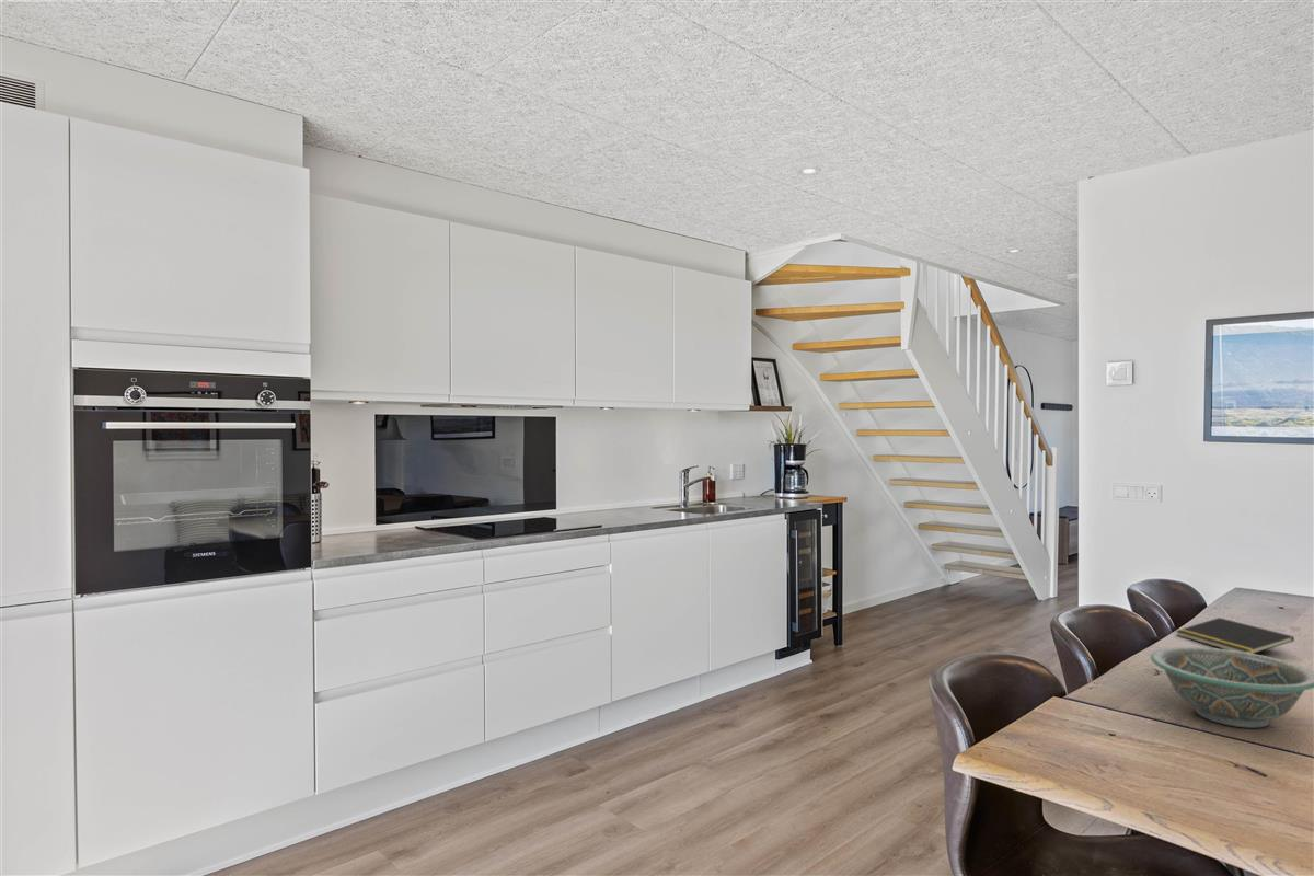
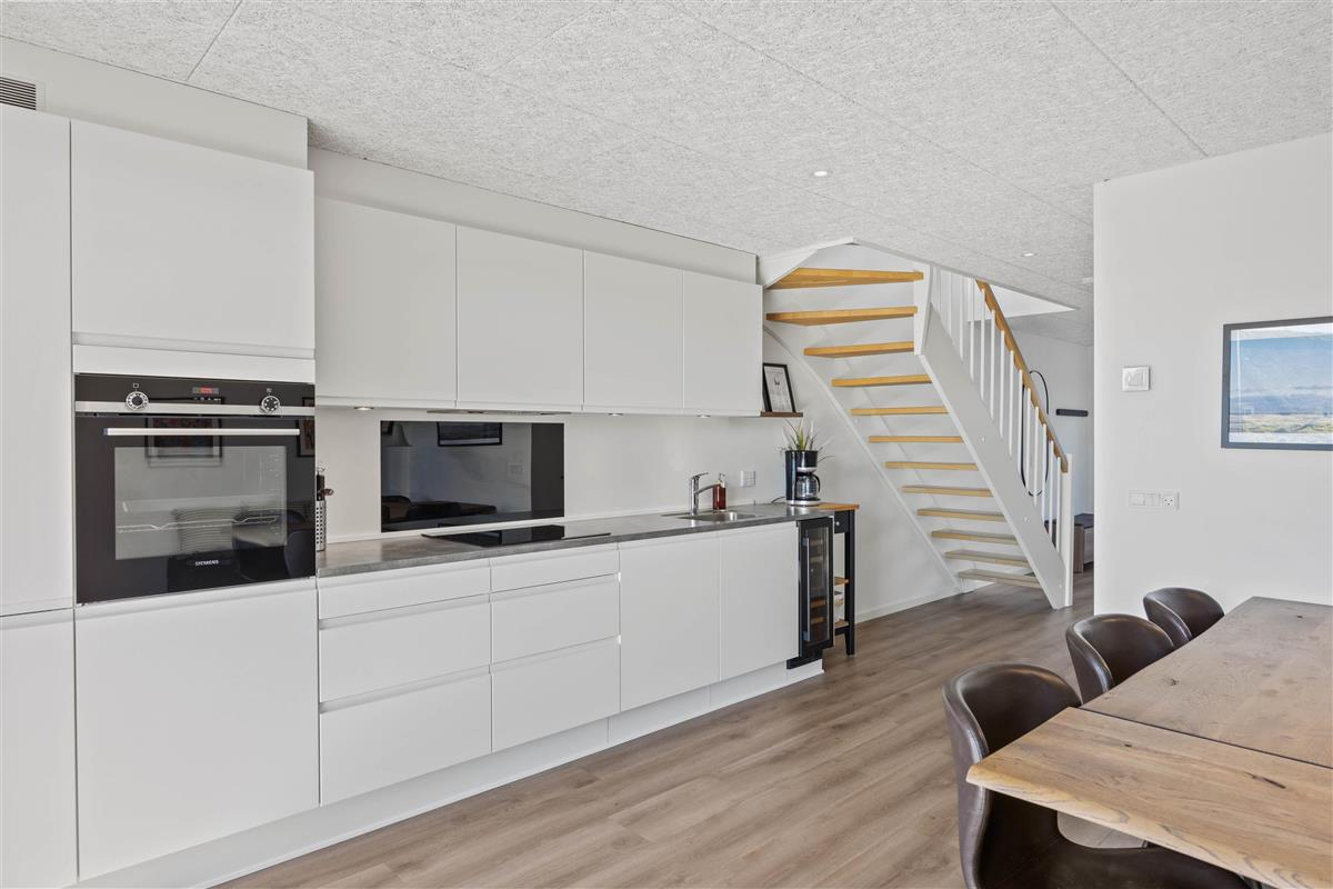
- notepad (1232, 635)
- decorative bowl (1231, 691)
